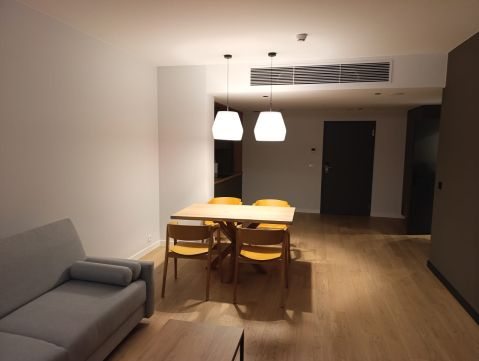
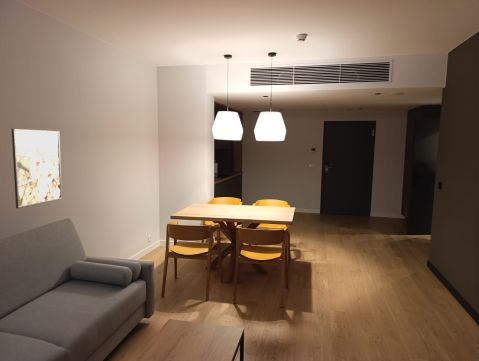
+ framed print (39, 167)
